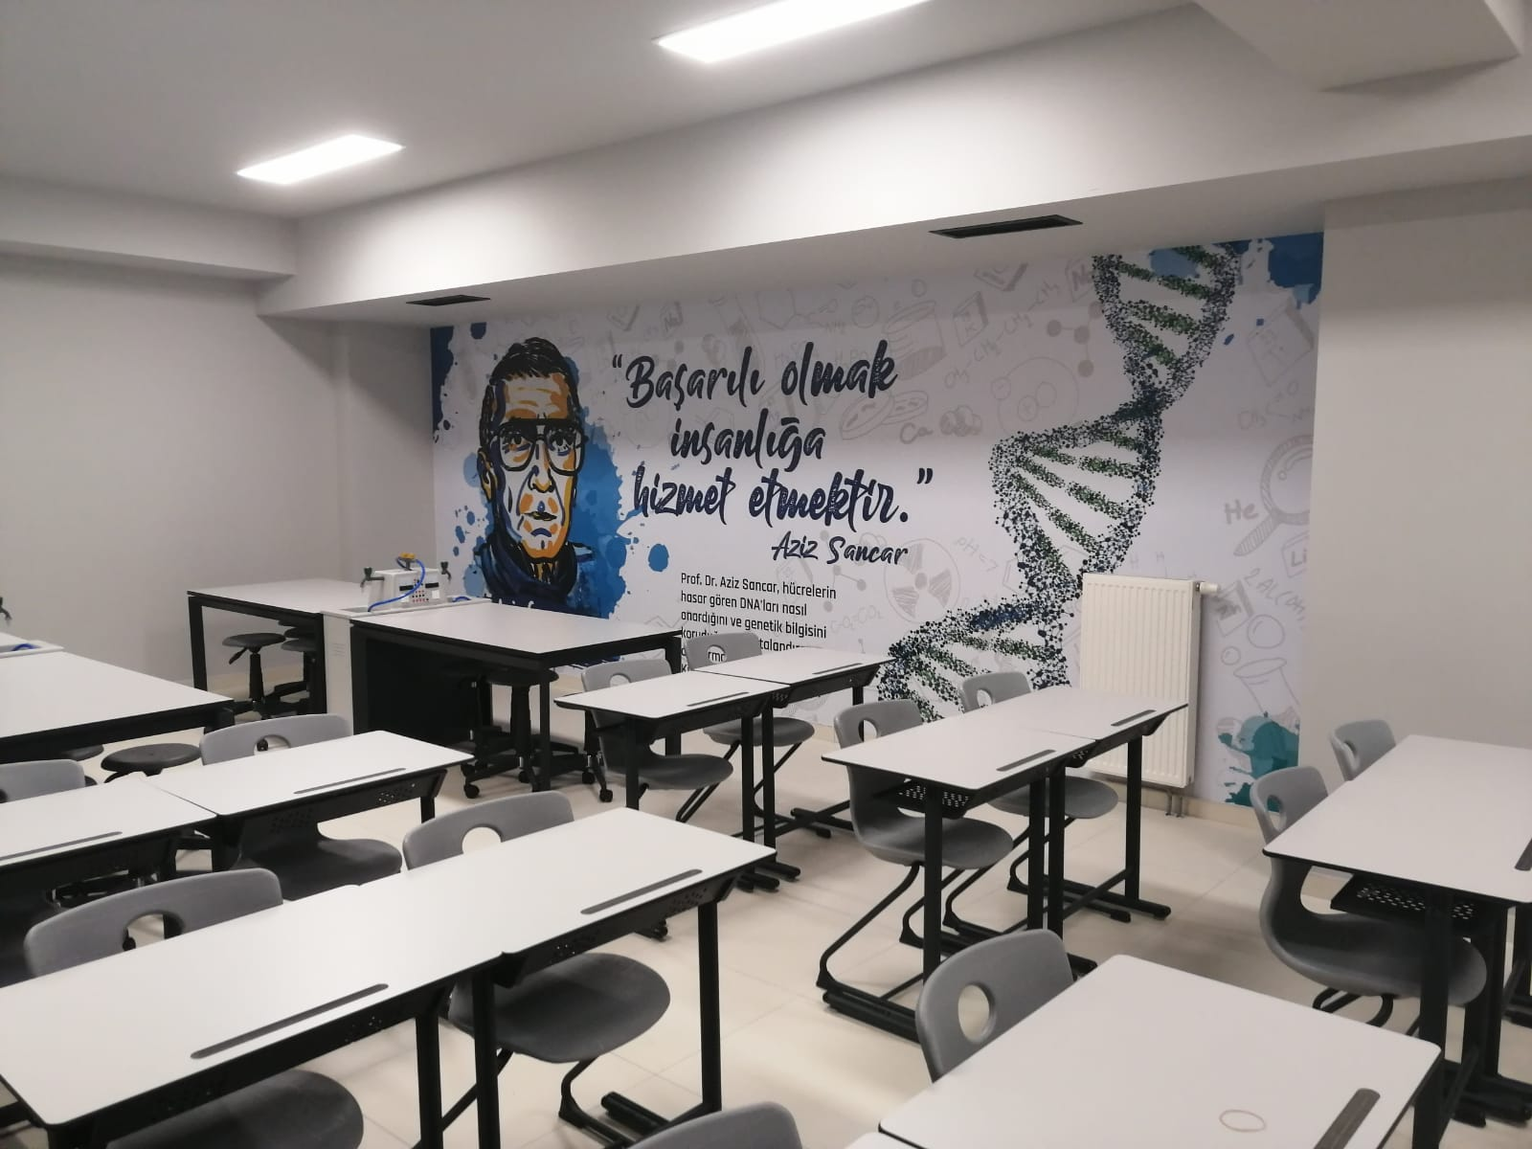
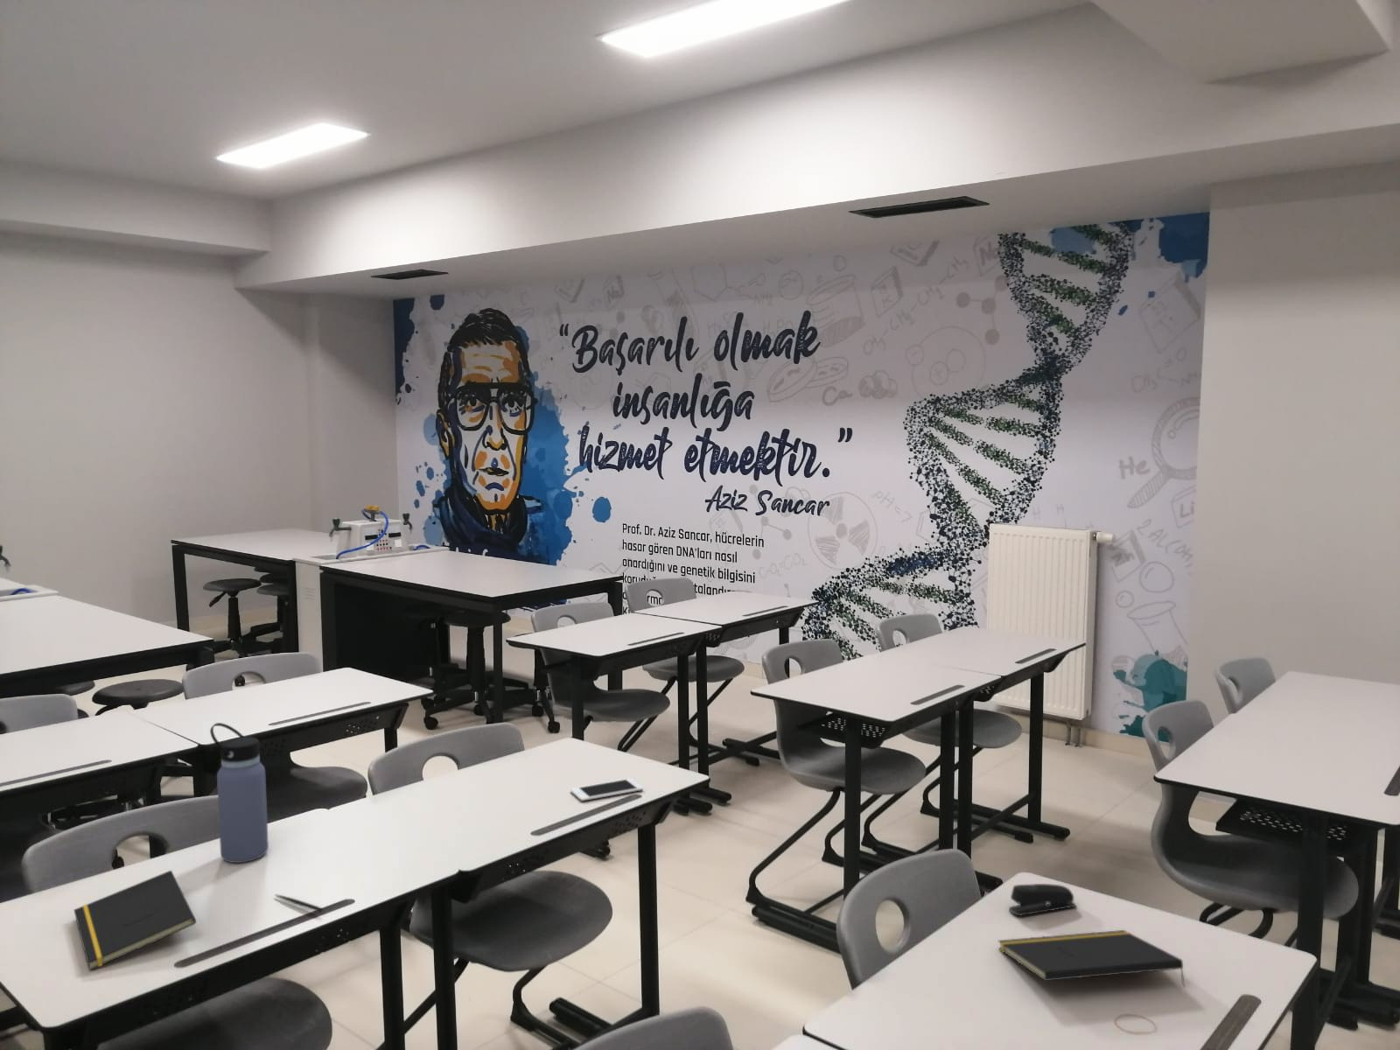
+ notepad (133, 917)
+ water bottle (239, 790)
+ notepad (1087, 954)
+ stapler (1043, 896)
+ cell phone (606, 790)
+ pen (298, 901)
